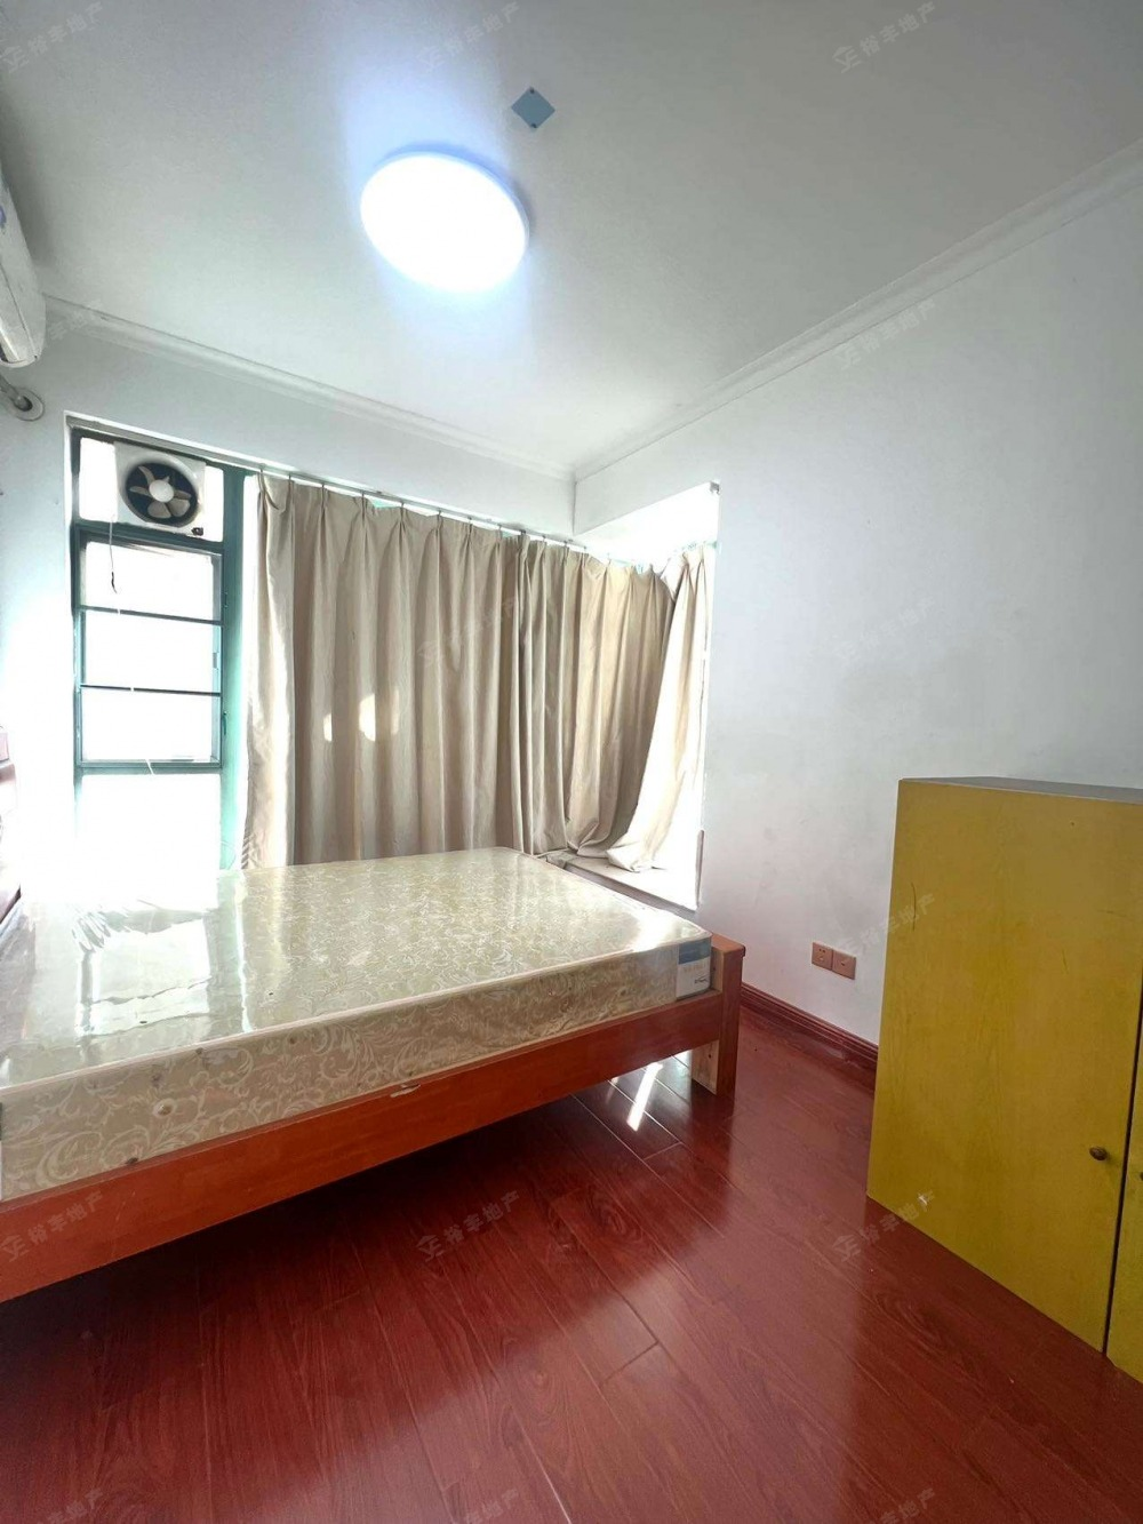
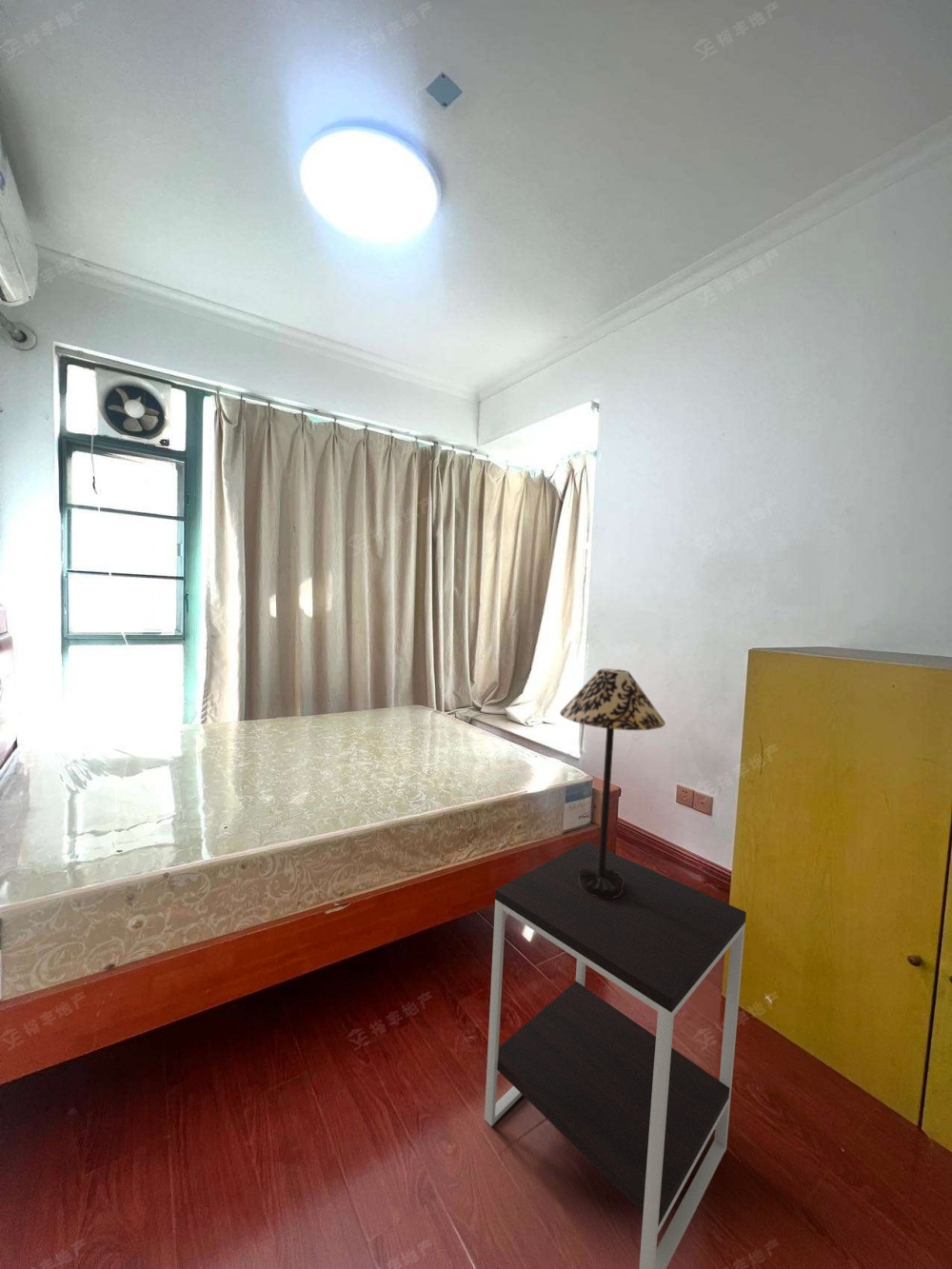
+ table lamp (606, 779)
+ side table (610, 1019)
